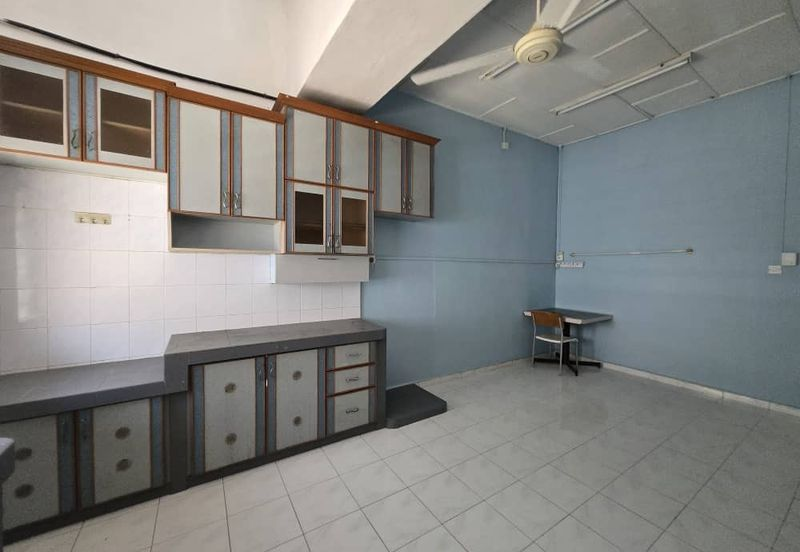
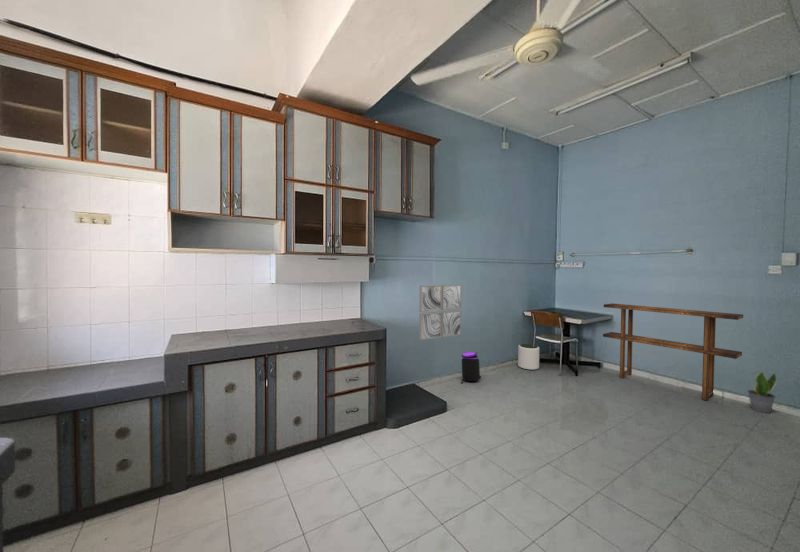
+ trash can (469, 366)
+ wall art (440, 310)
+ potted plant (761, 389)
+ console table (664, 346)
+ plant pot (528, 356)
